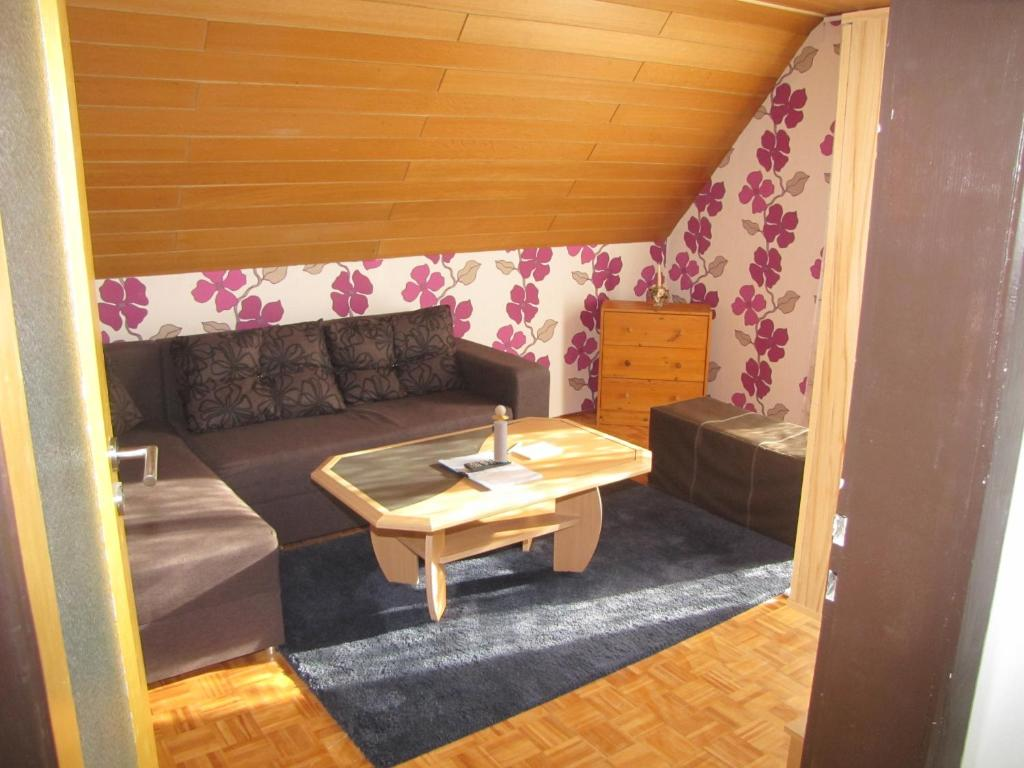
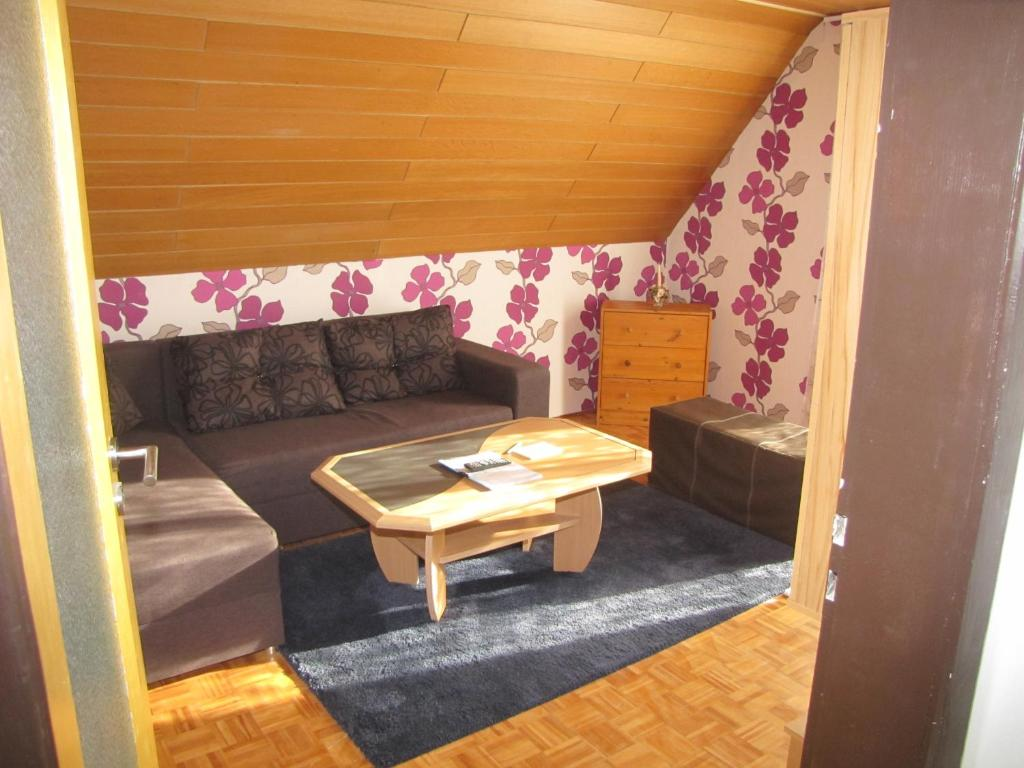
- perfume bottle (500, 433)
